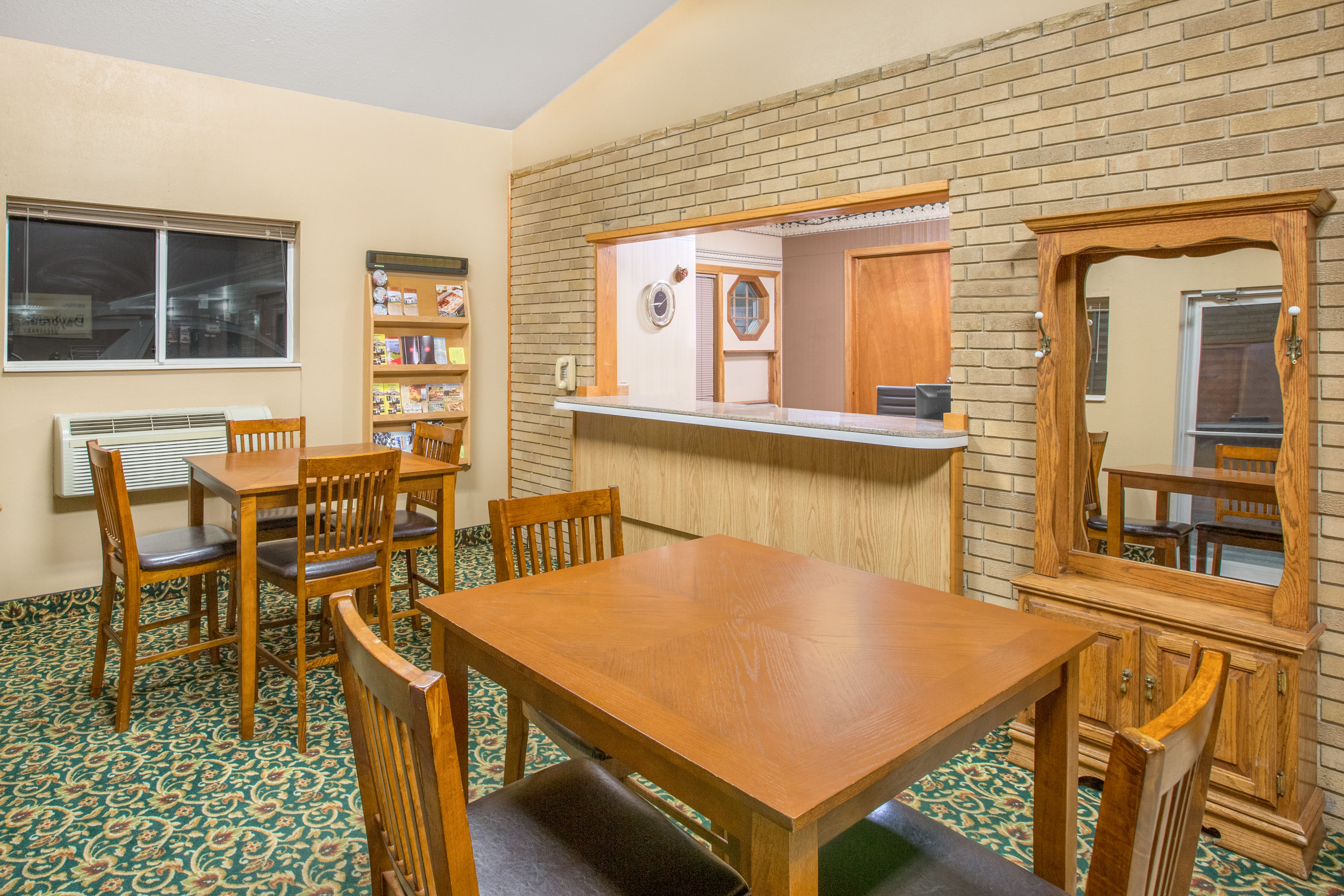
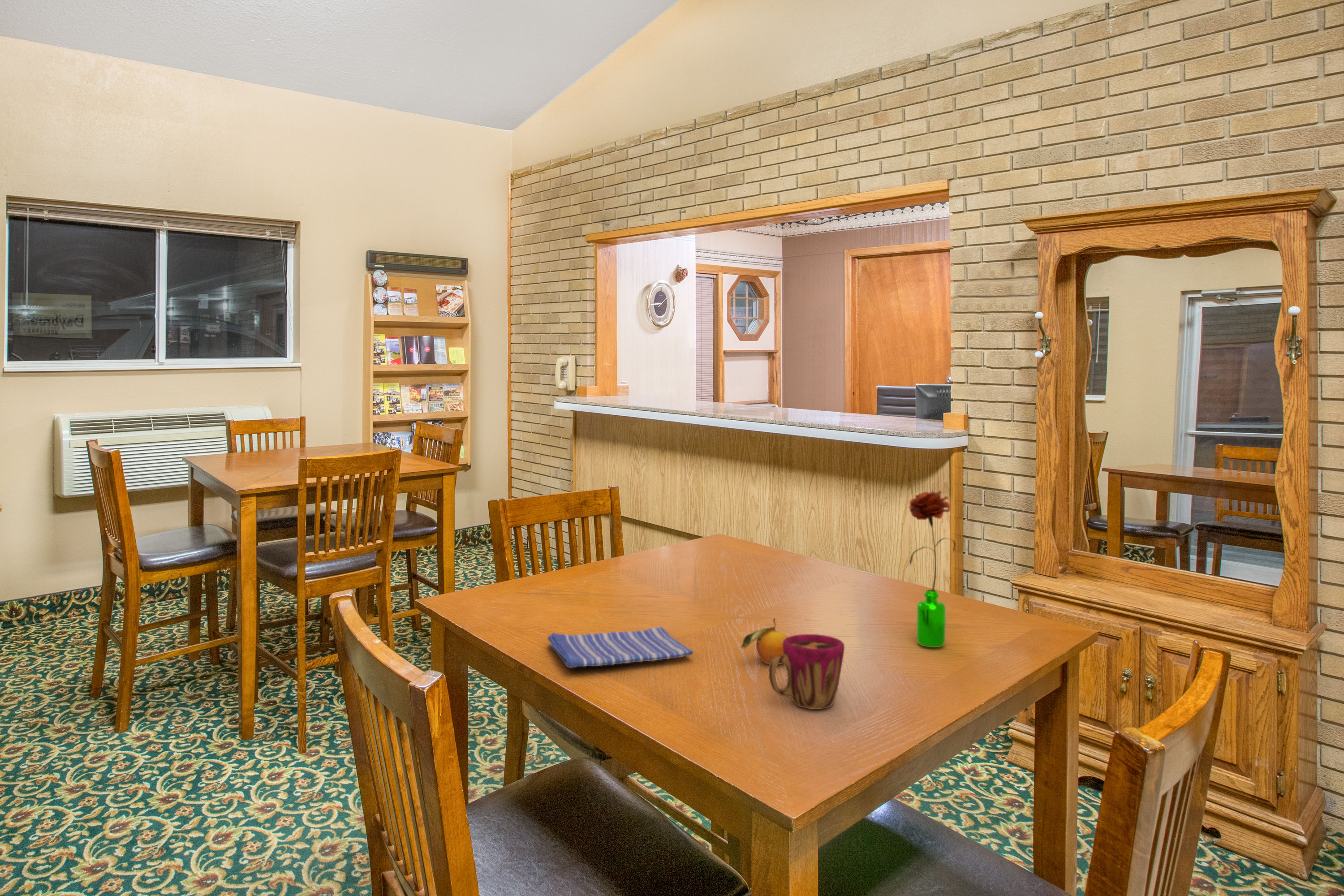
+ dish towel (618, 645)
+ flower (935, 567)
+ cup (806, 672)
+ fruit (764, 641)
